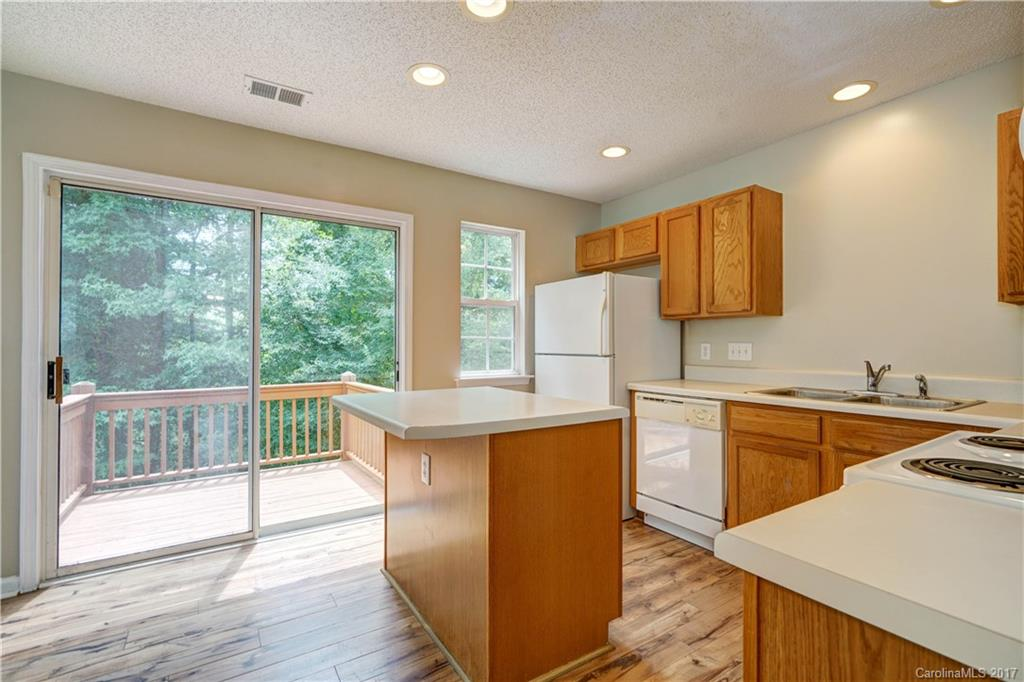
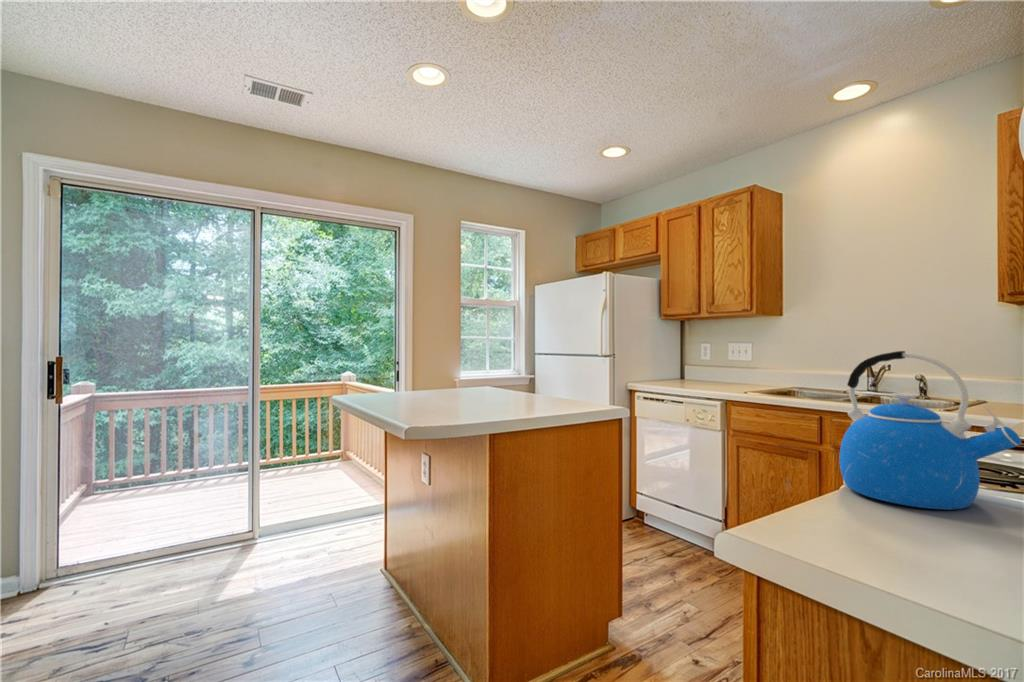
+ kettle (921, 424)
